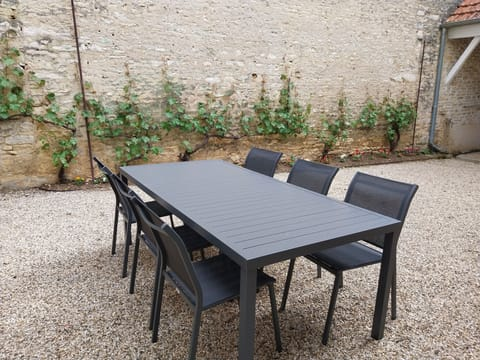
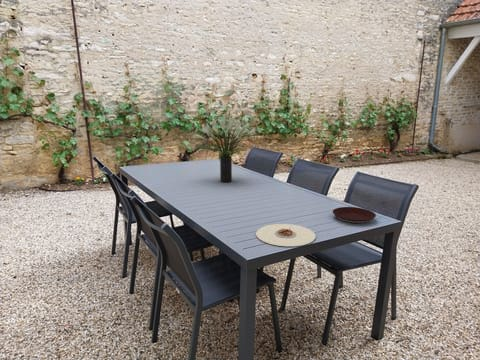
+ plate (285, 231)
+ potted plant (224, 148)
+ plate (353, 215)
